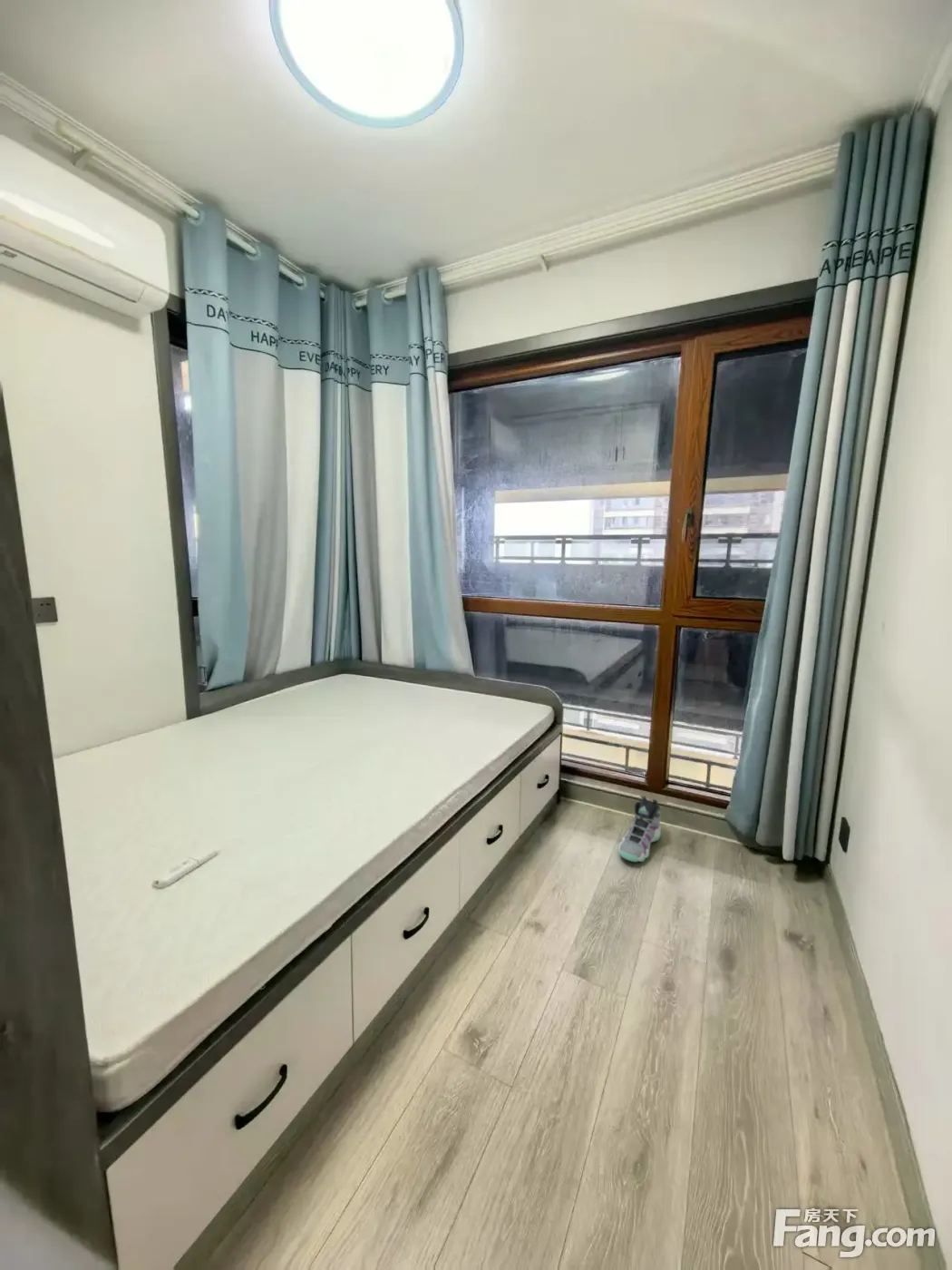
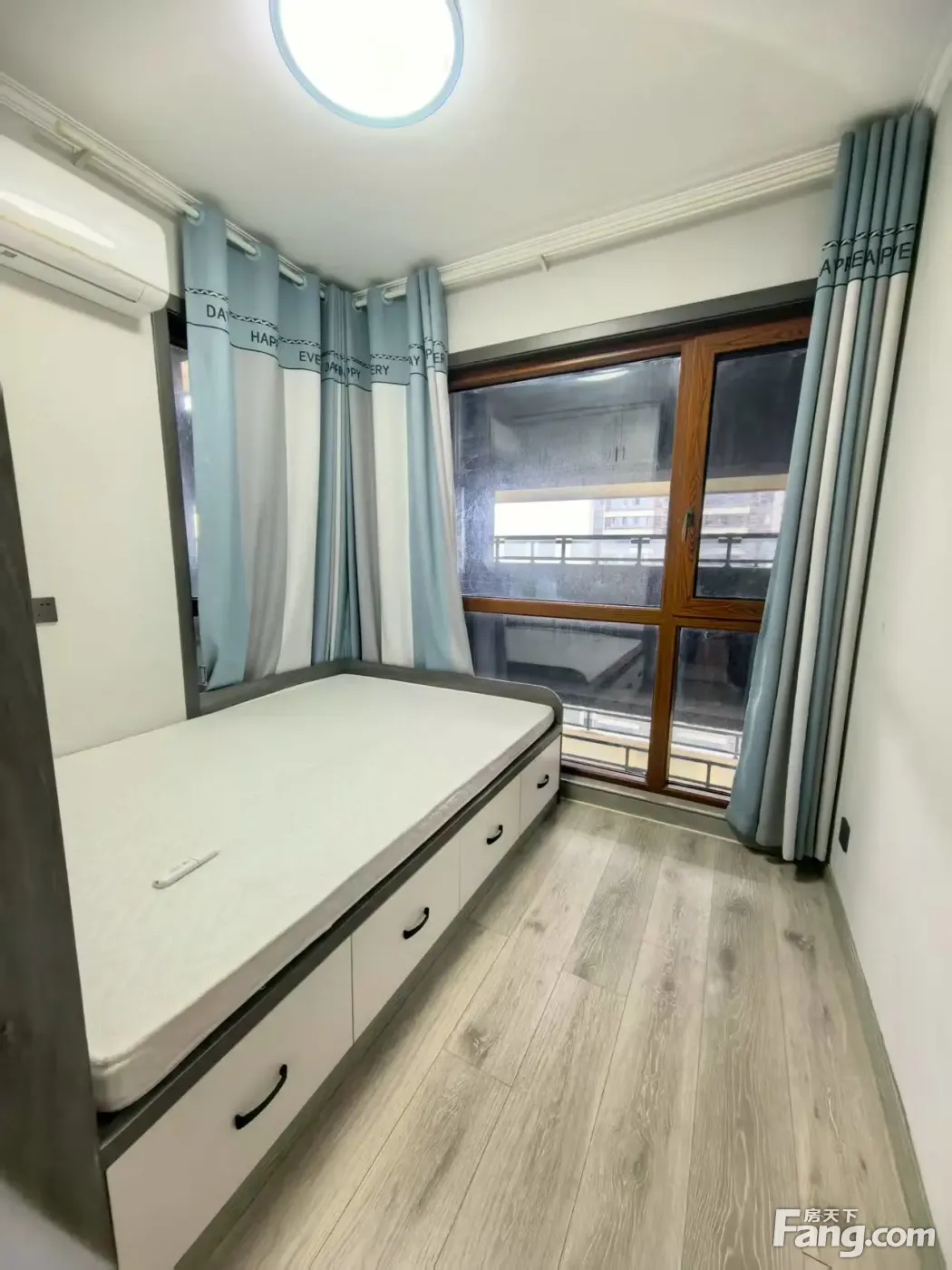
- sneaker (640, 822)
